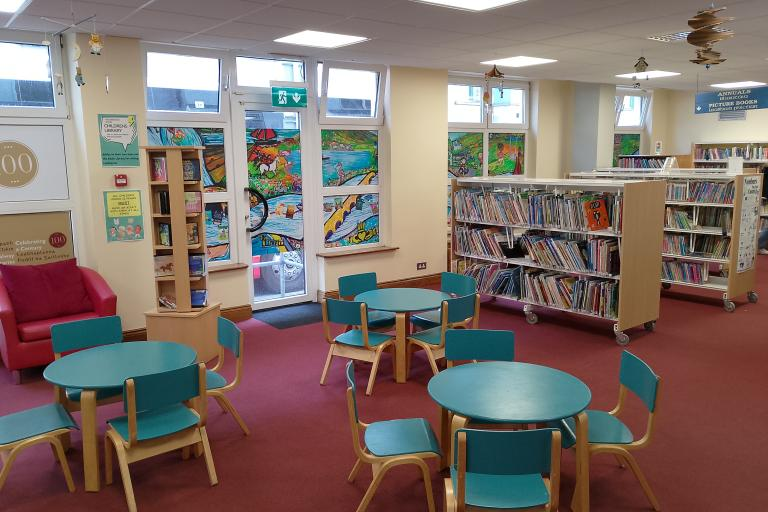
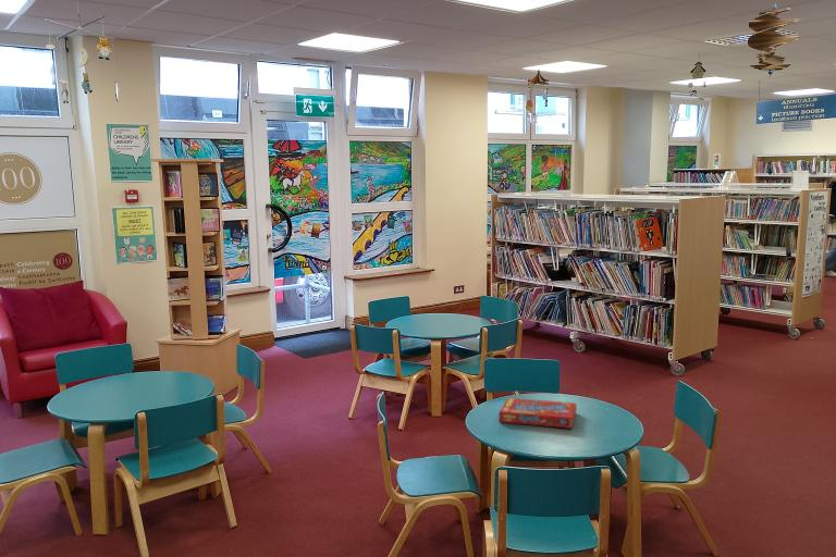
+ snack box (538, 412)
